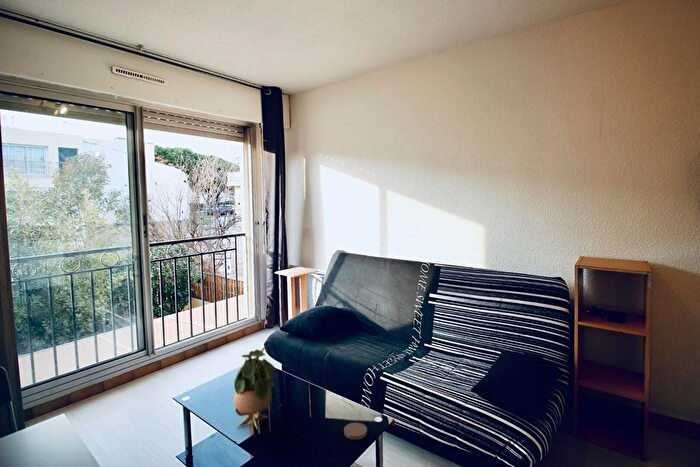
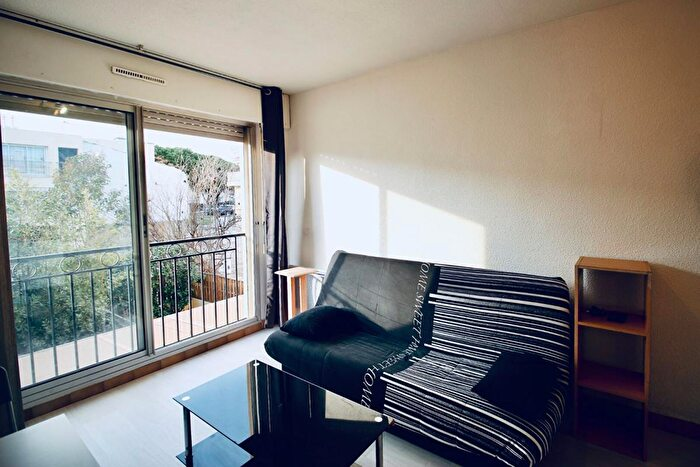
- potted plant (255, 385)
- coaster (355, 430)
